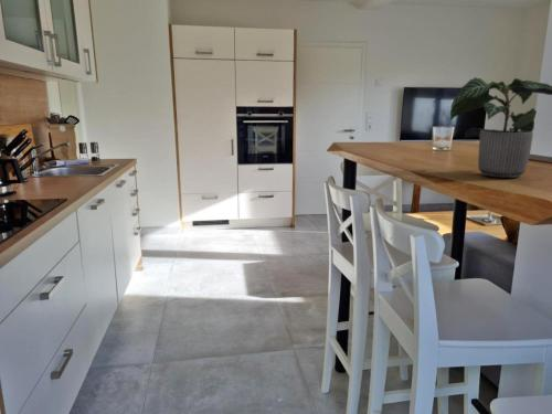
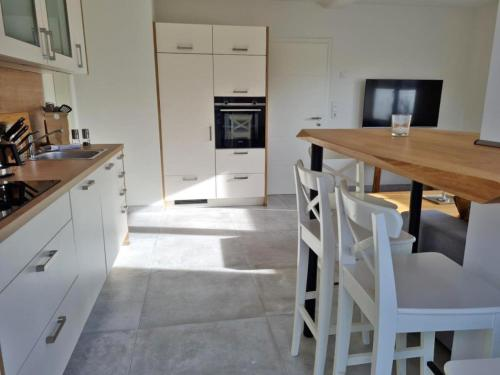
- potted plant (503, 127)
